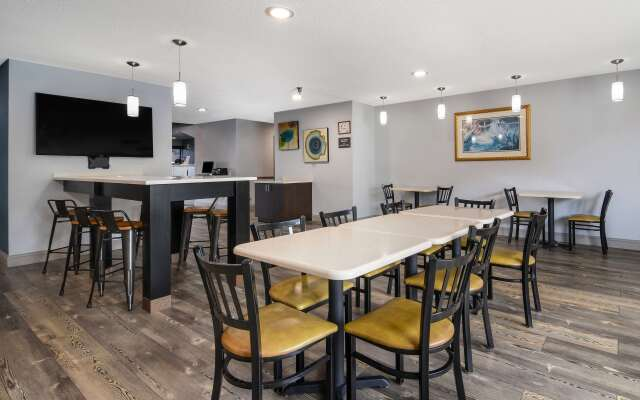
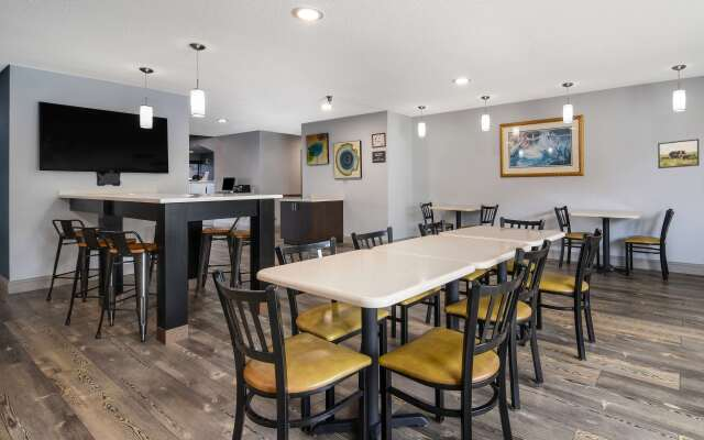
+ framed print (678, 154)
